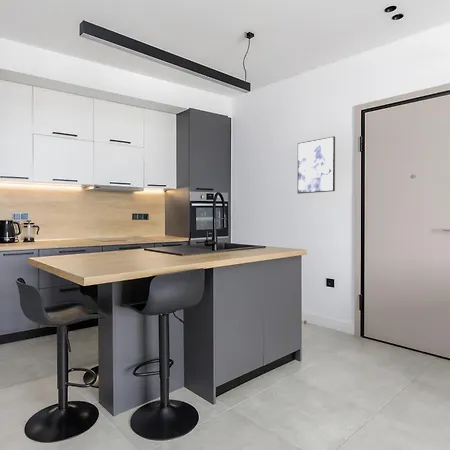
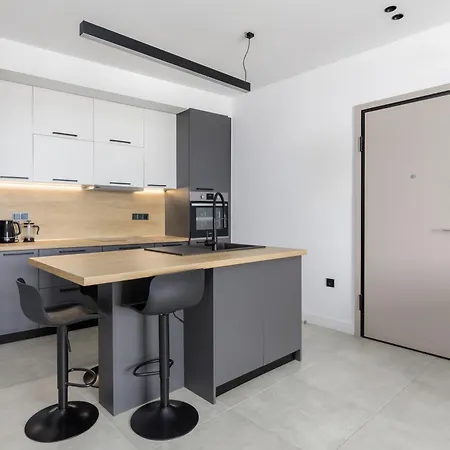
- wall art (315, 166)
